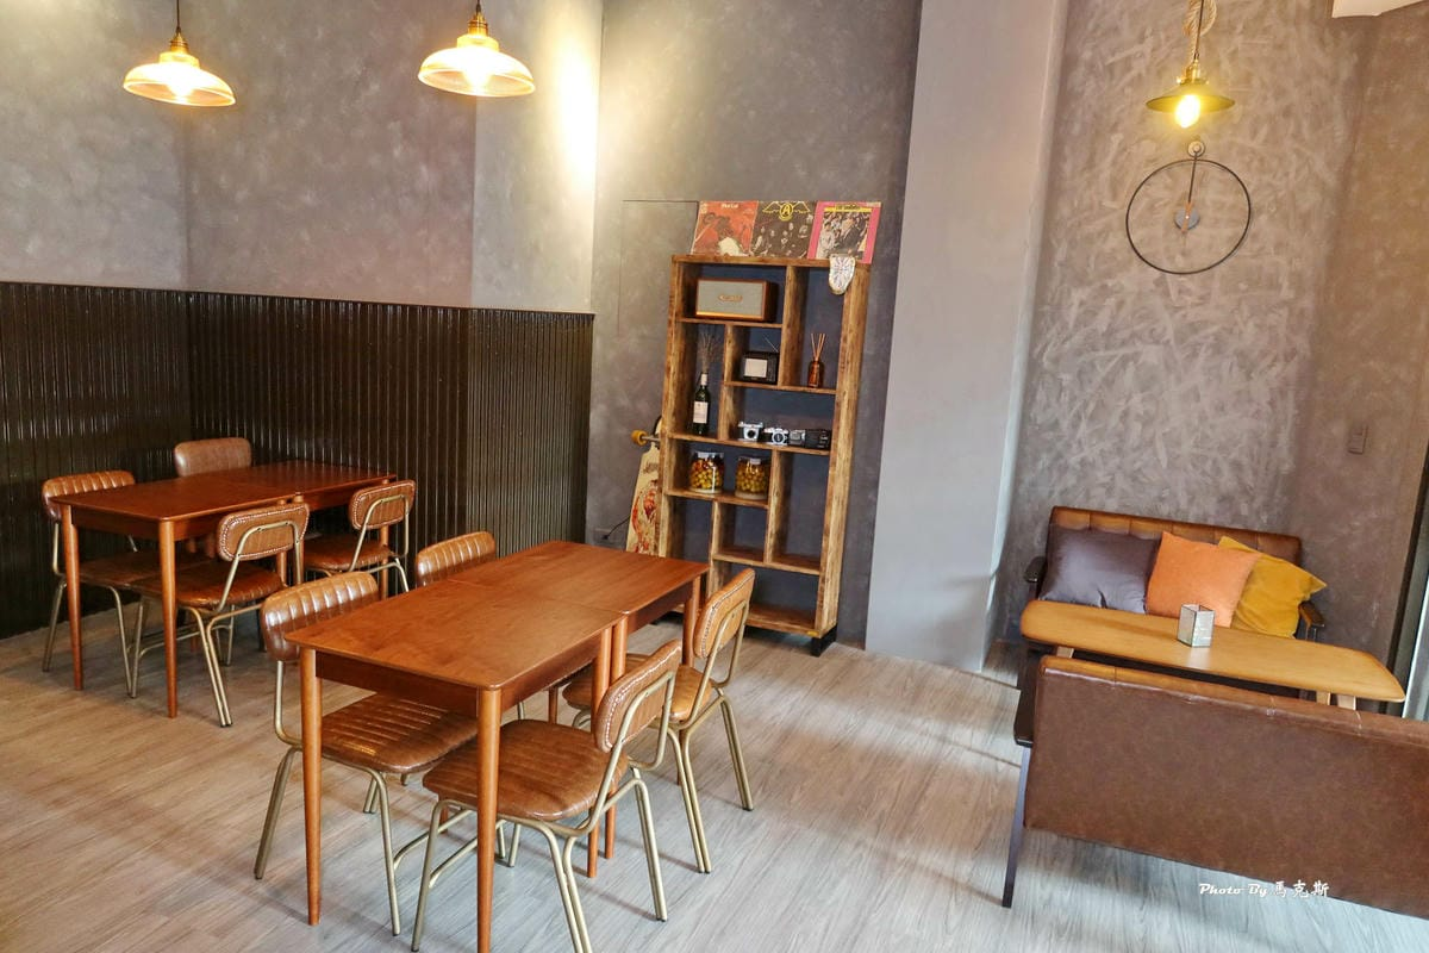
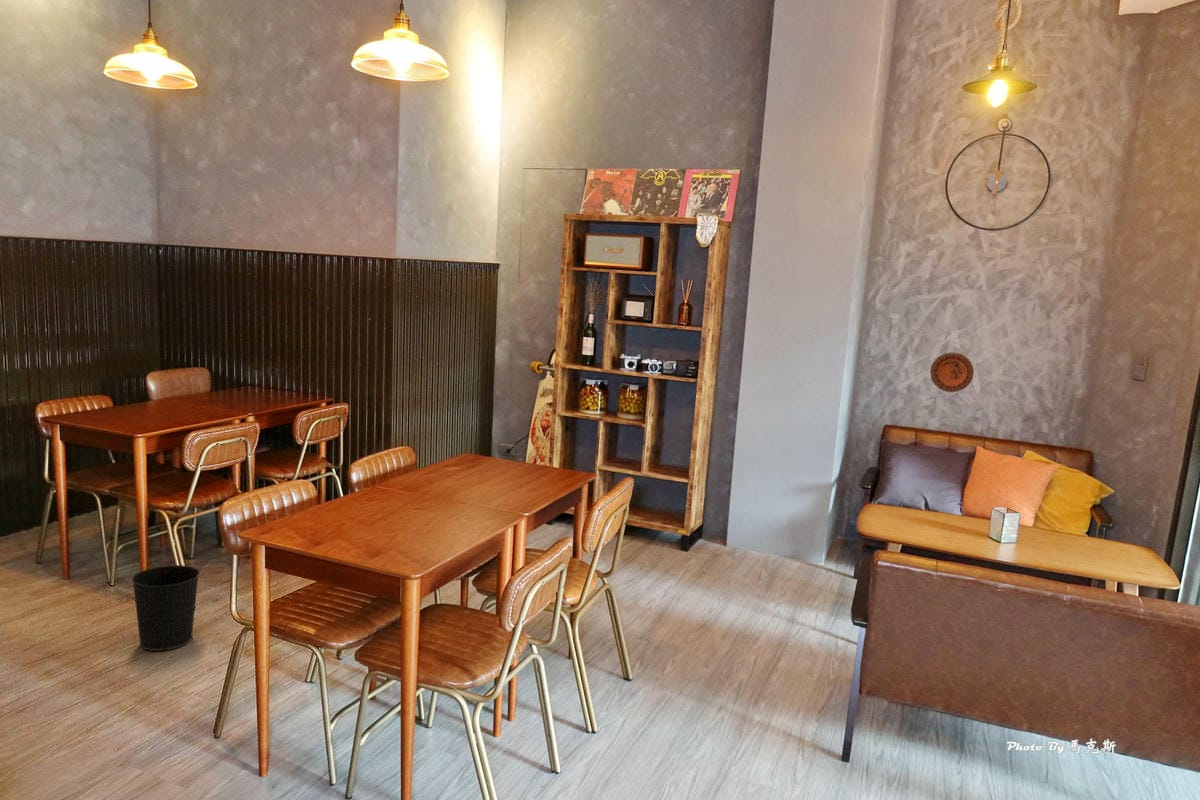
+ wastebasket (166, 608)
+ decorative plate (951, 372)
